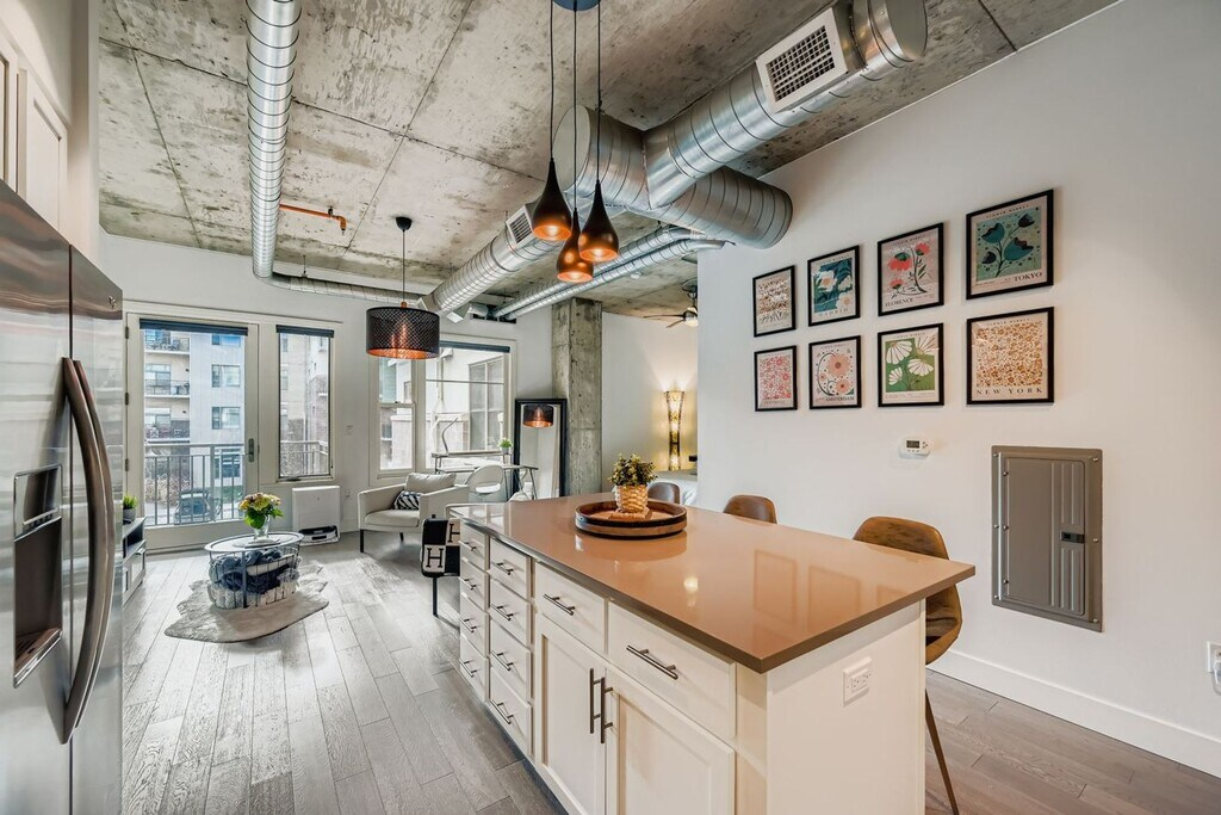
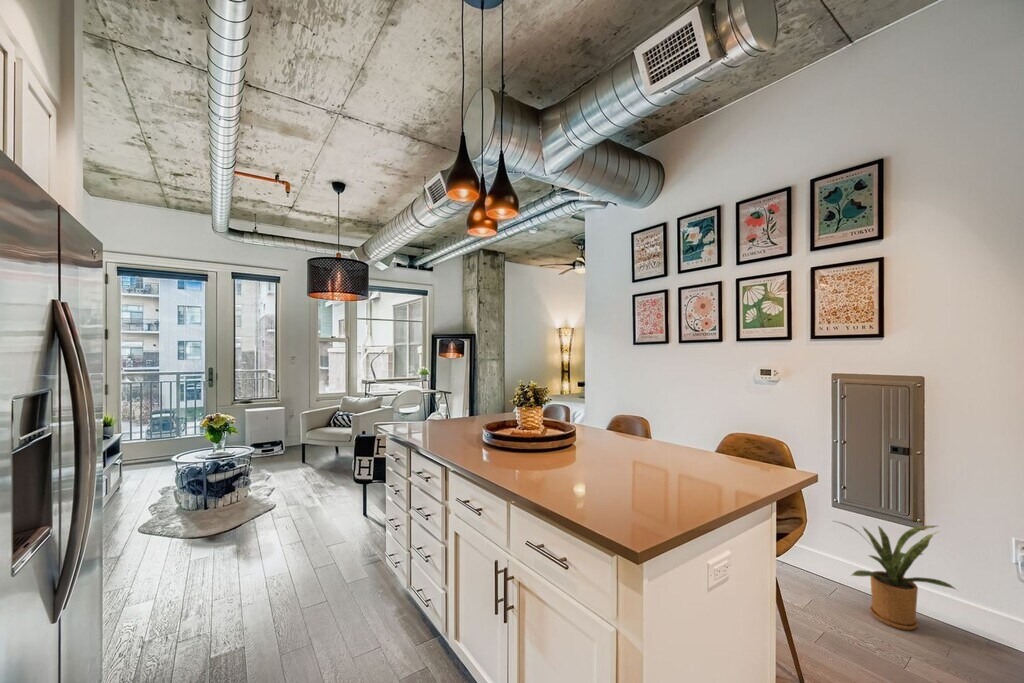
+ house plant (892, 566)
